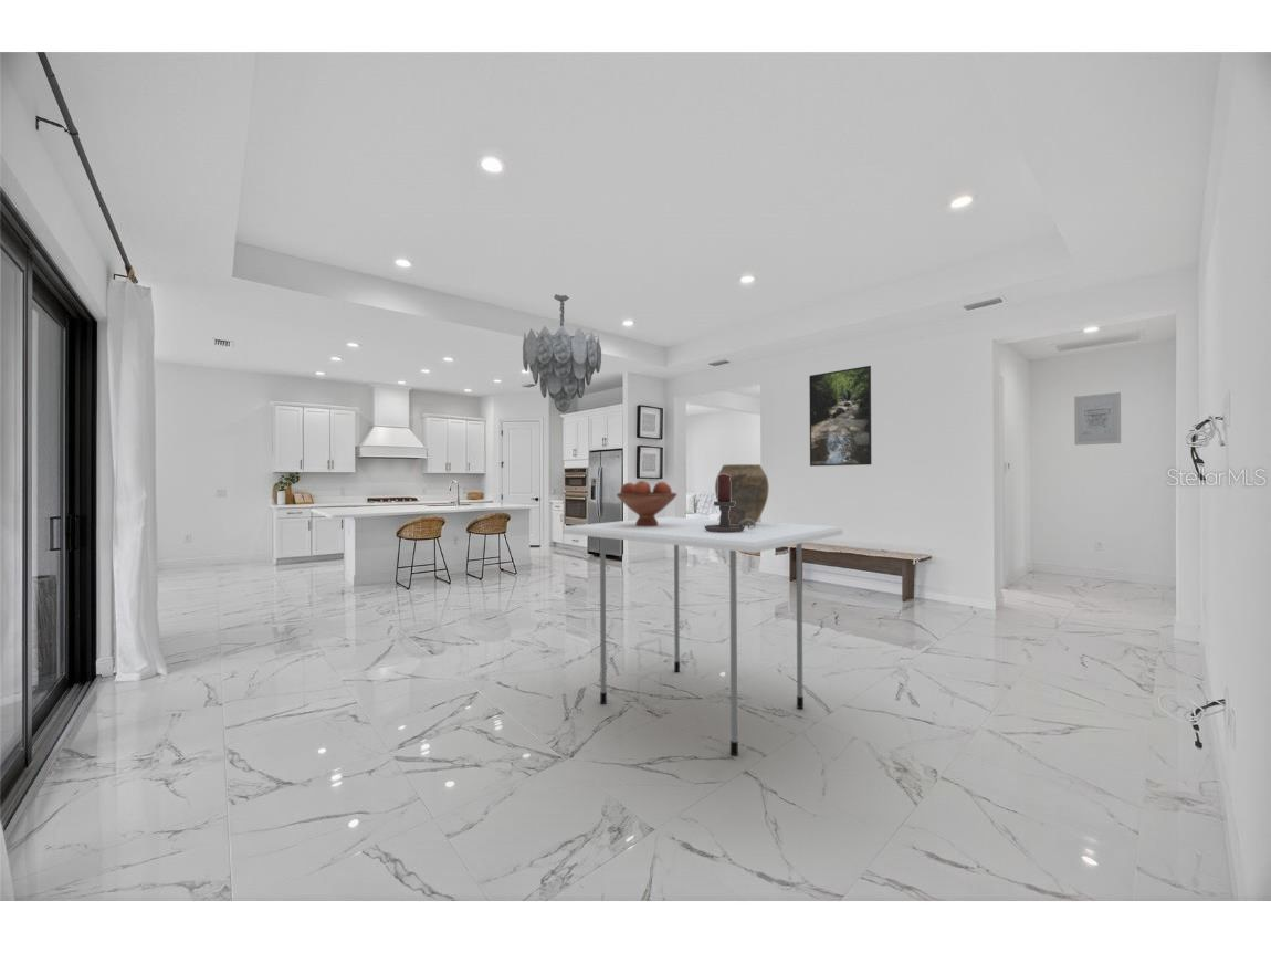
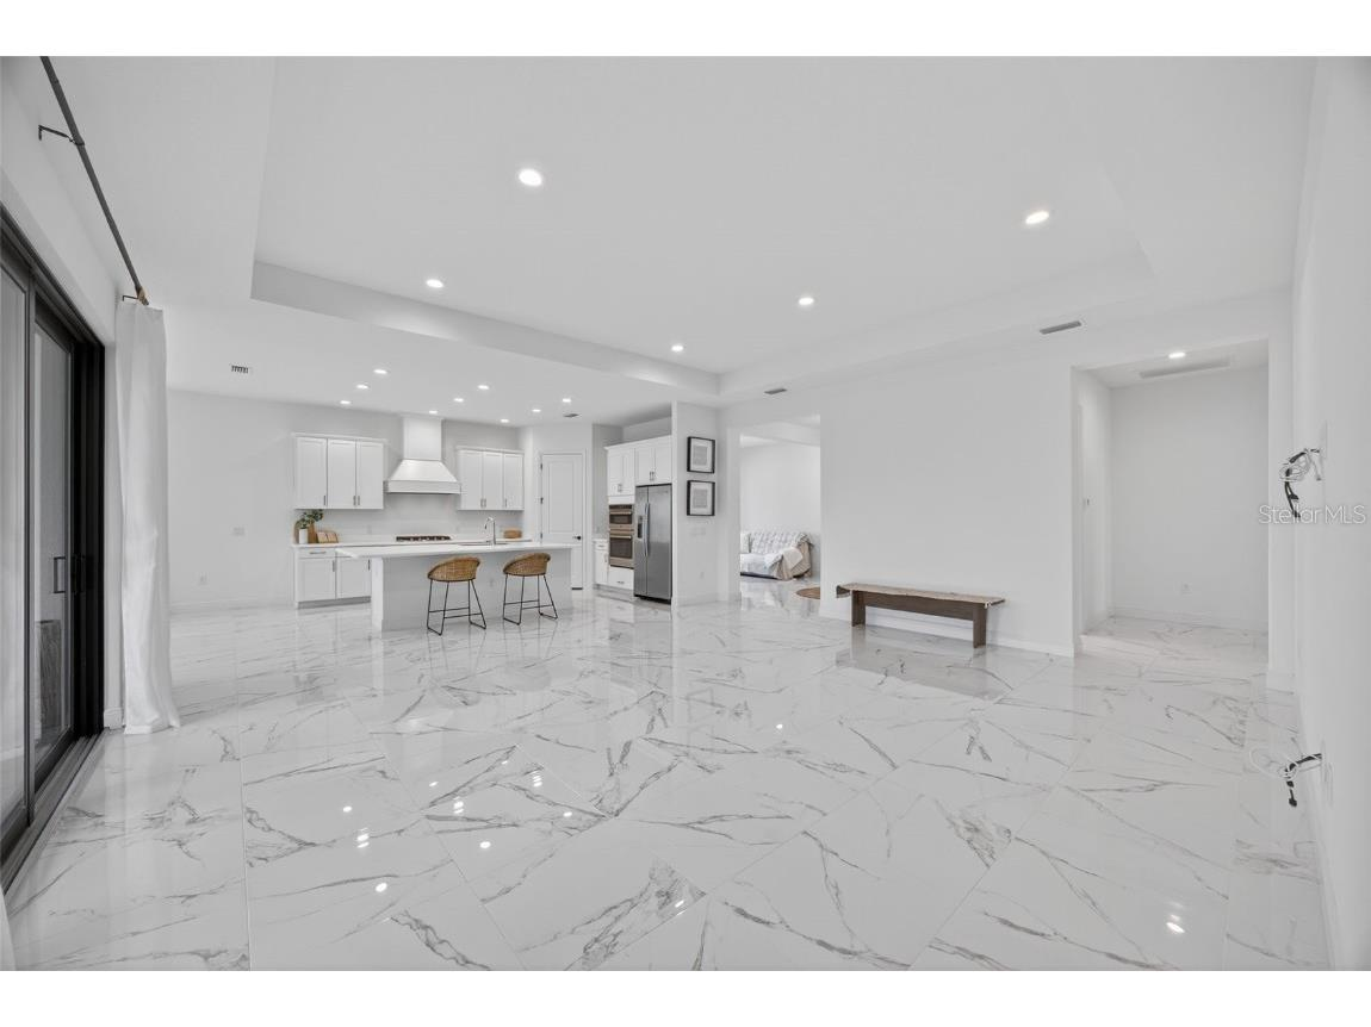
- chandelier (561, 353)
- dining table (677, 616)
- vase (742, 493)
- wall art (1096, 419)
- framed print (839, 418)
- candle holder (729, 502)
- fruit bowl (647, 502)
